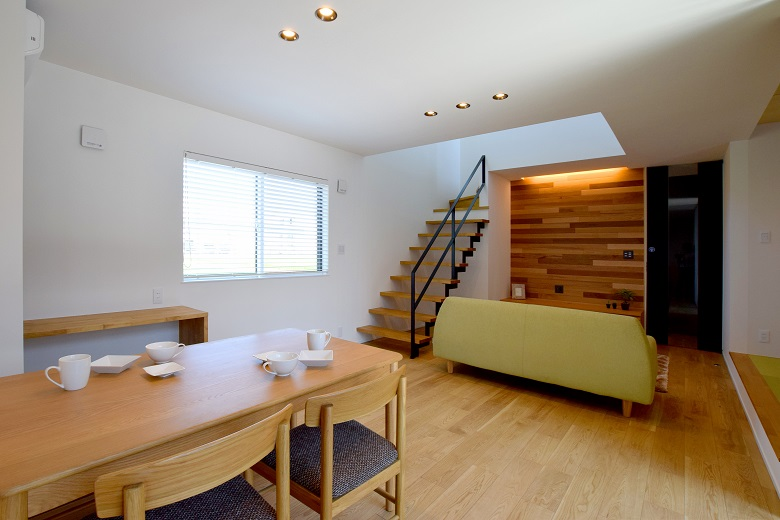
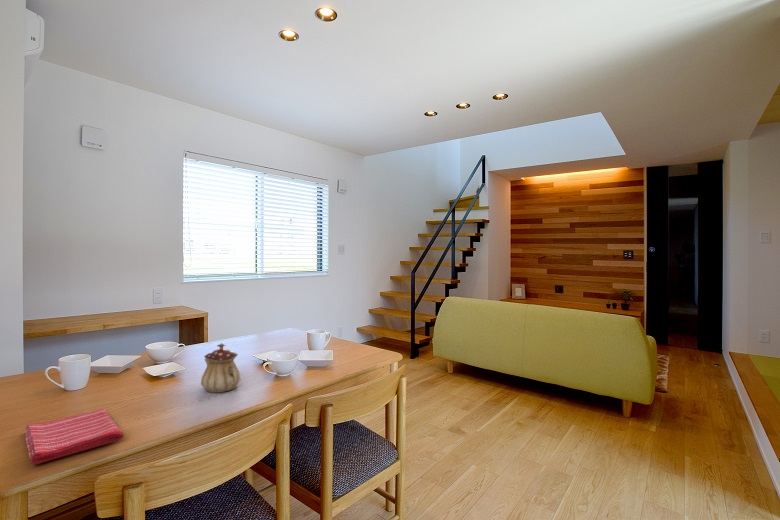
+ teapot (222, 365)
+ dish towel (73, 431)
